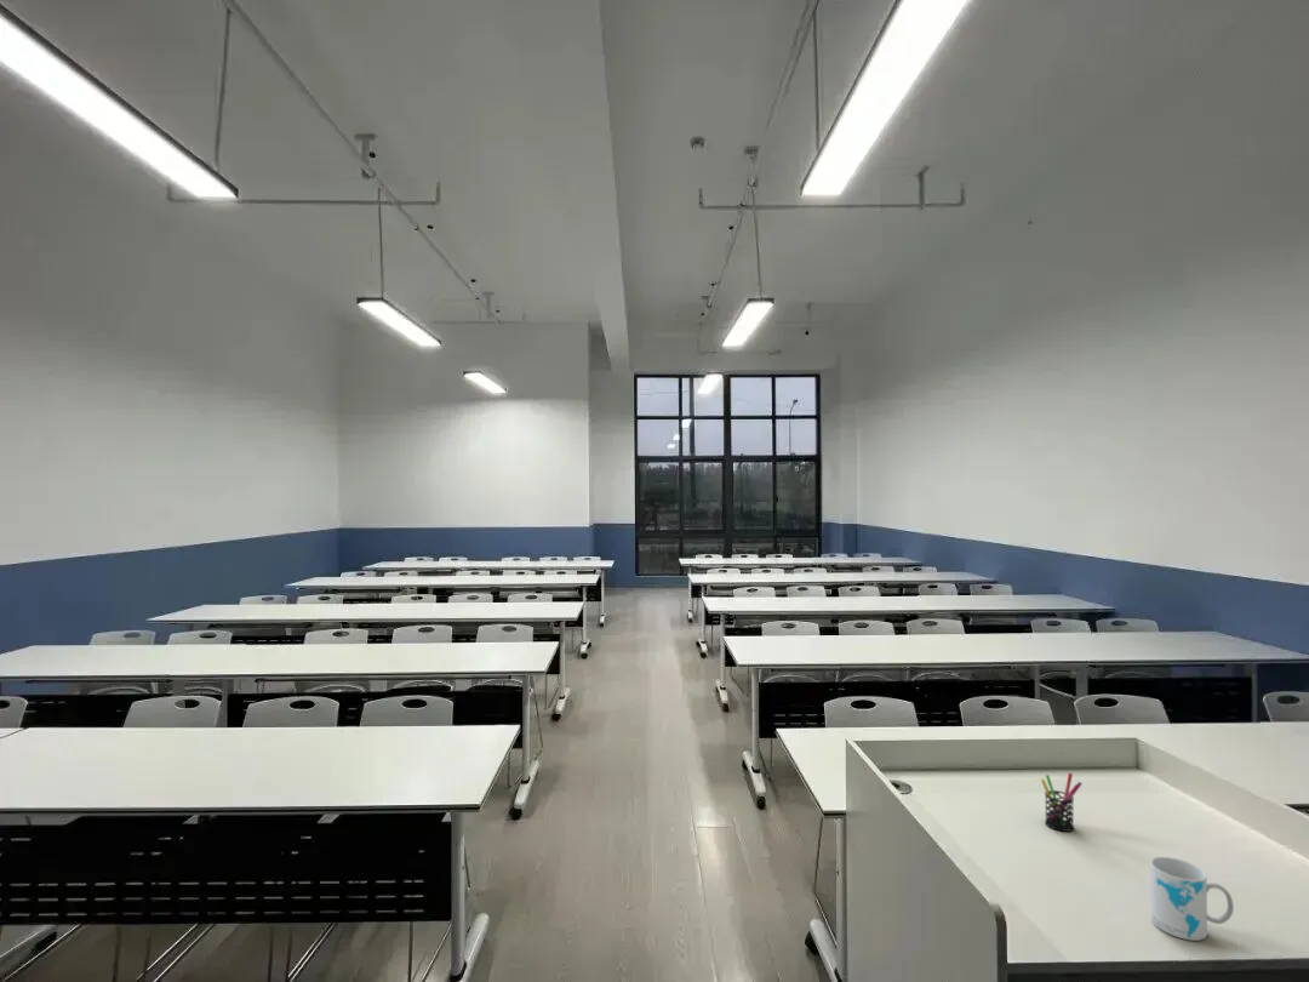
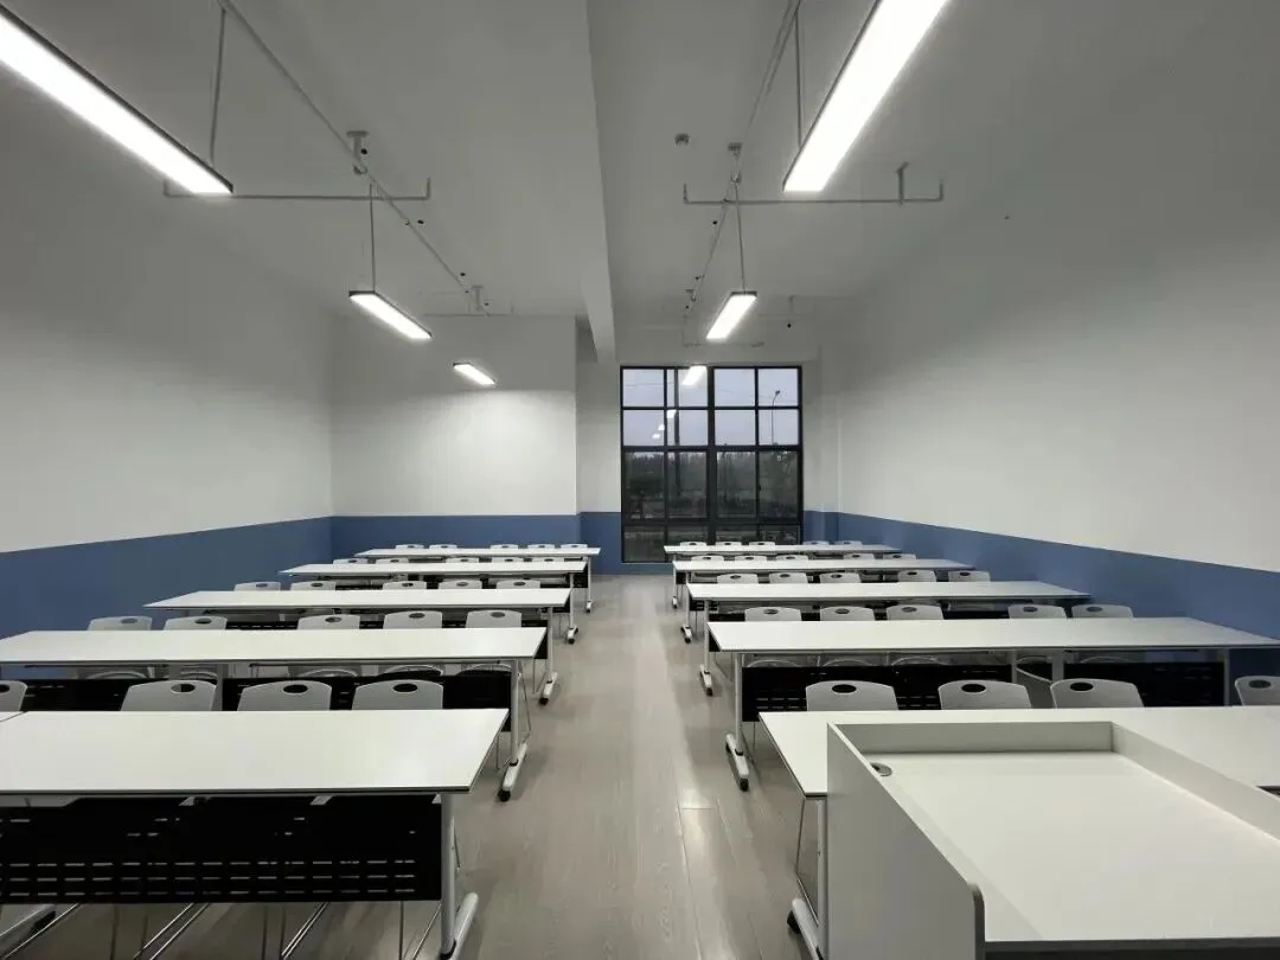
- mug (1191, 900)
- pen holder (1058, 798)
